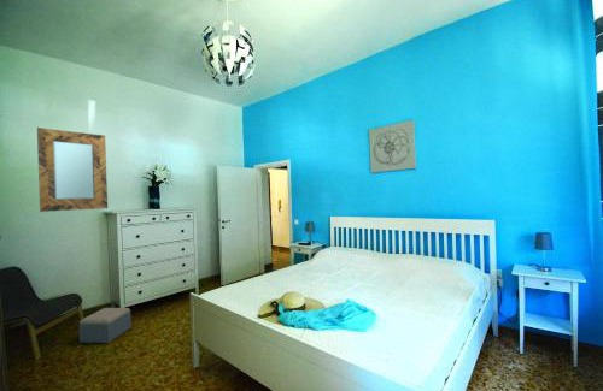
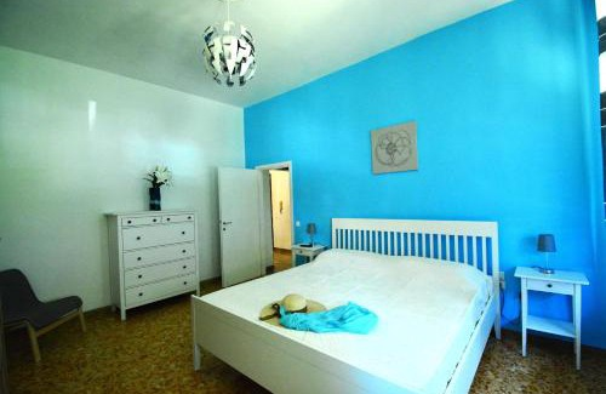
- footstool (106, 324)
- home mirror (75, 171)
